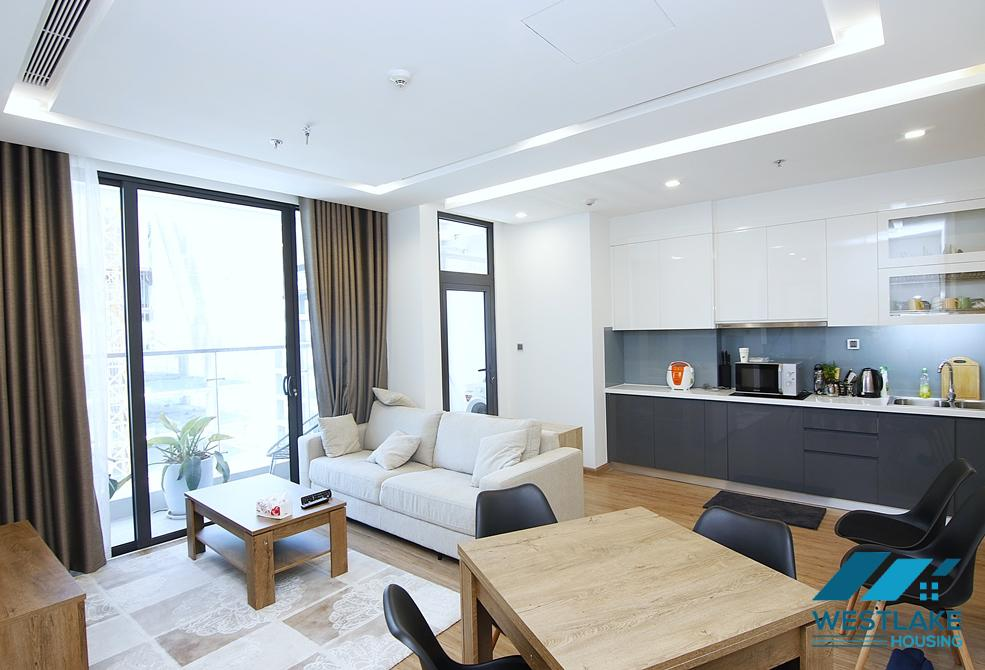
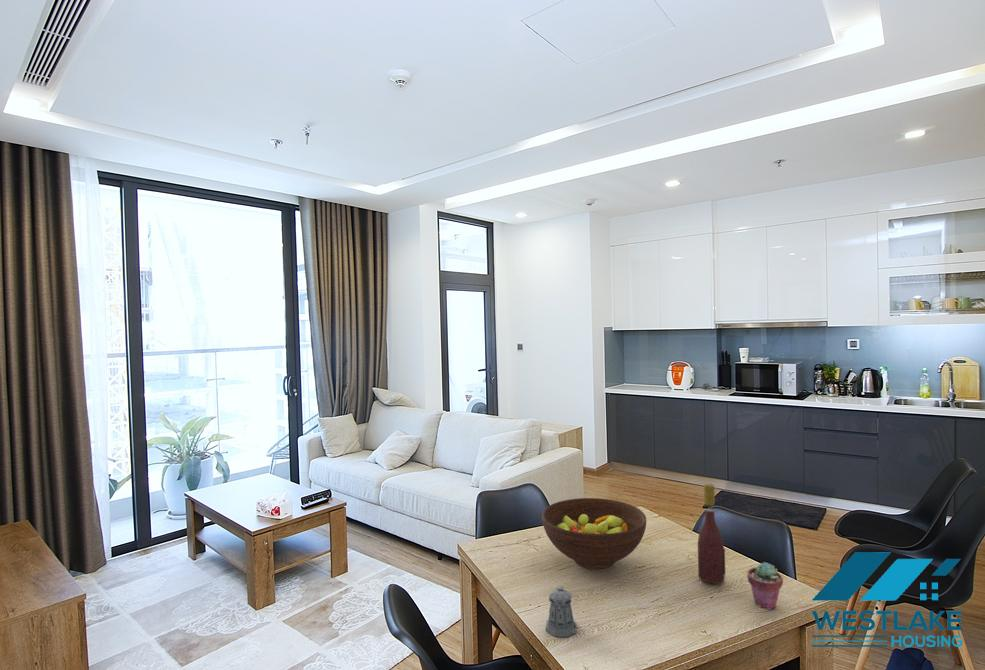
+ wine bottle (710, 532)
+ fruit bowl (593, 537)
+ potted succulent (765, 583)
+ pepper shaker (559, 610)
